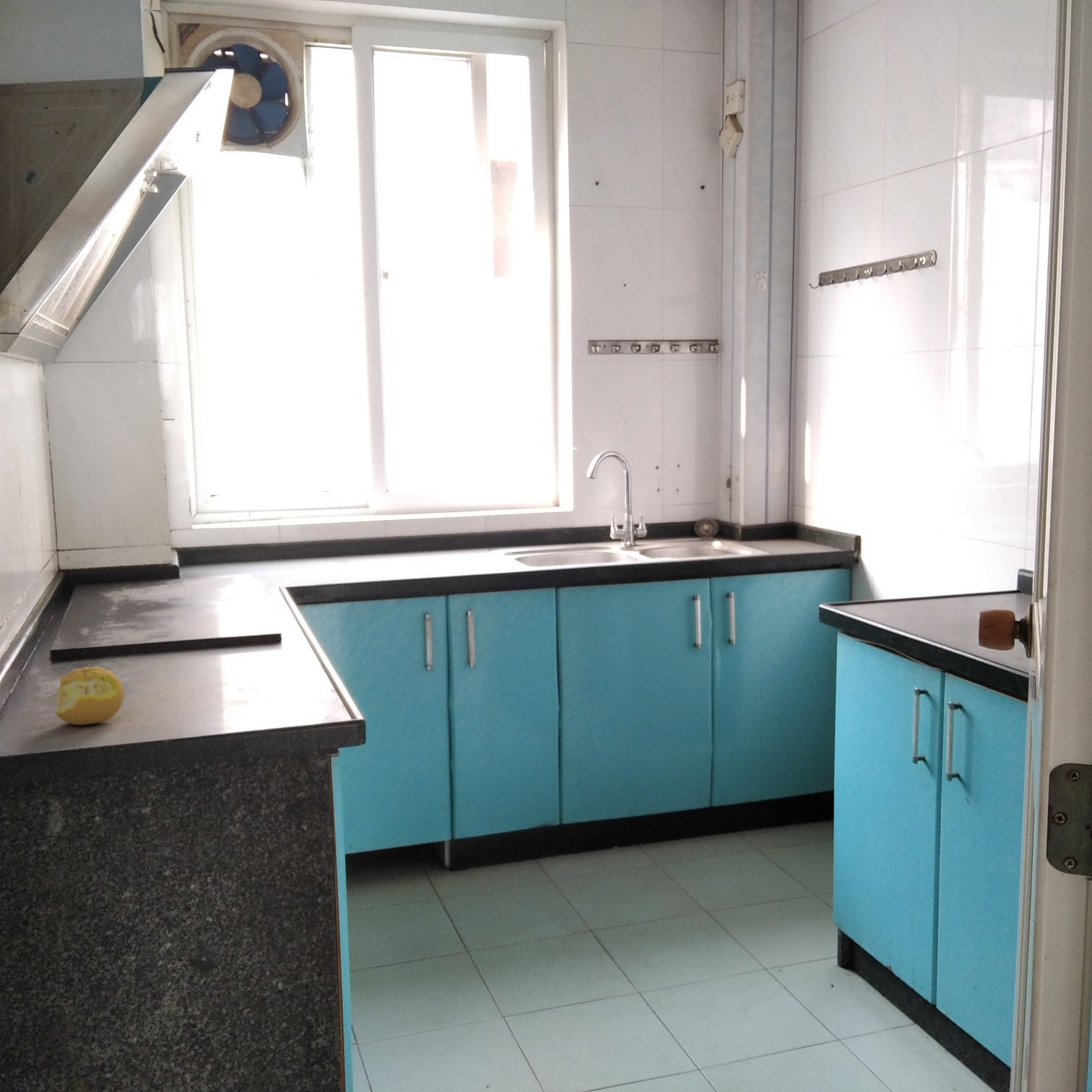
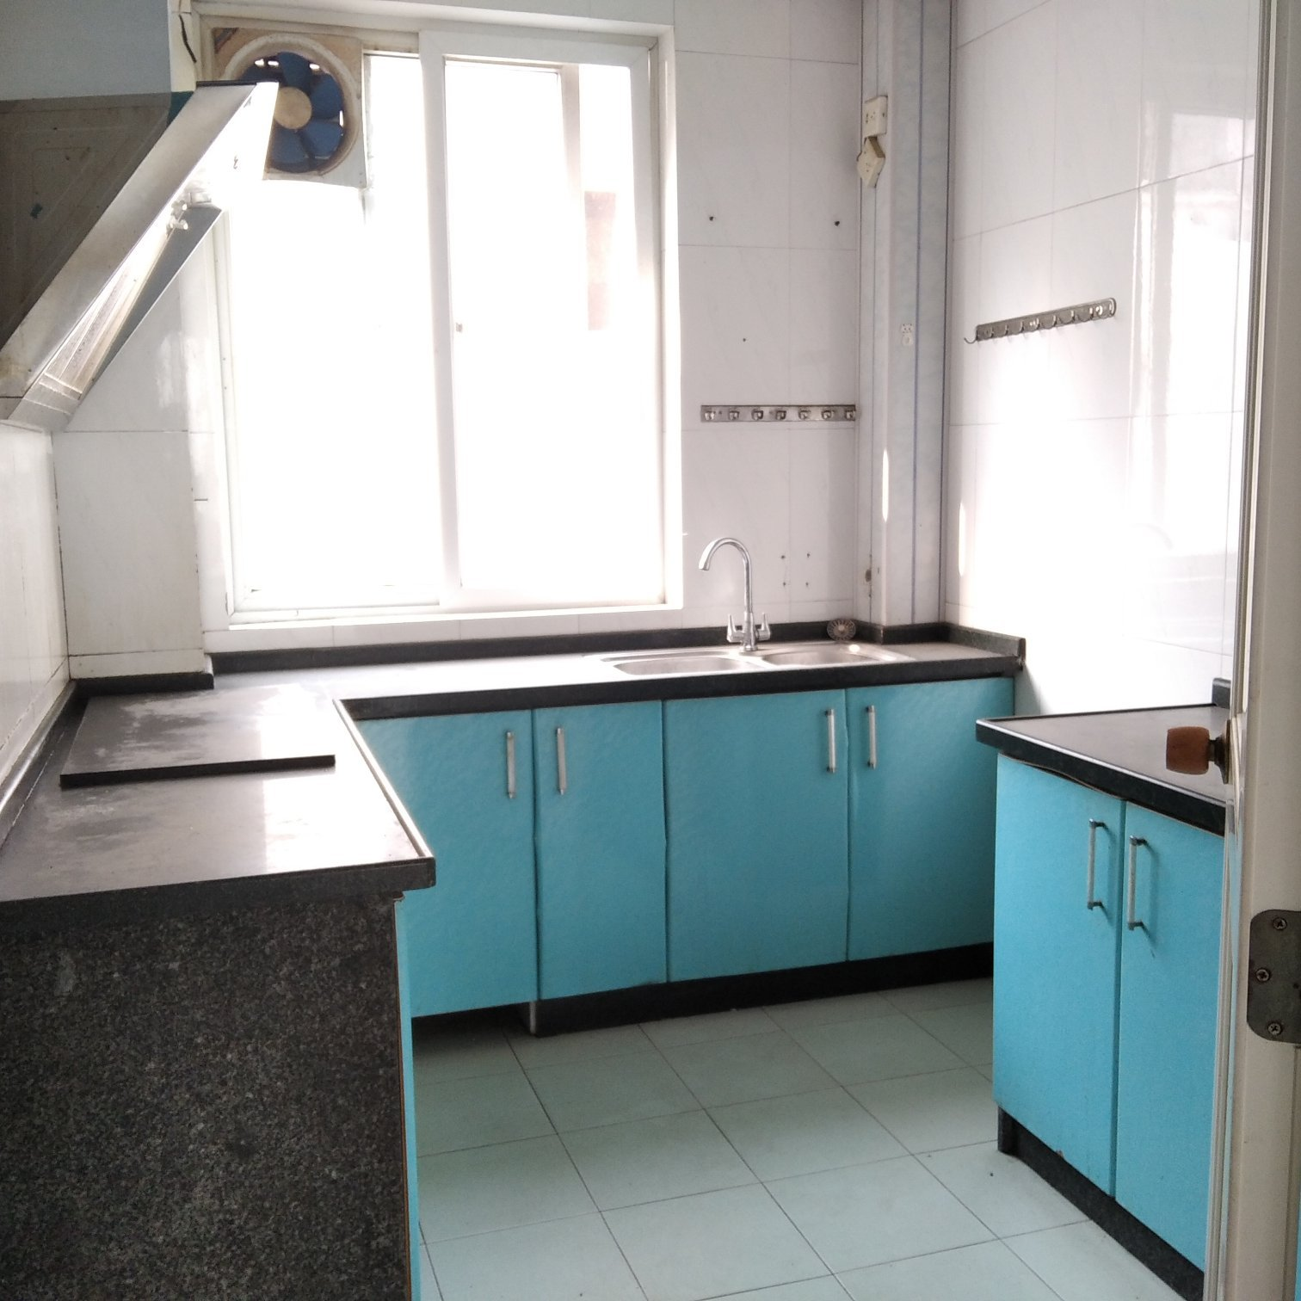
- fruit (88, 695)
